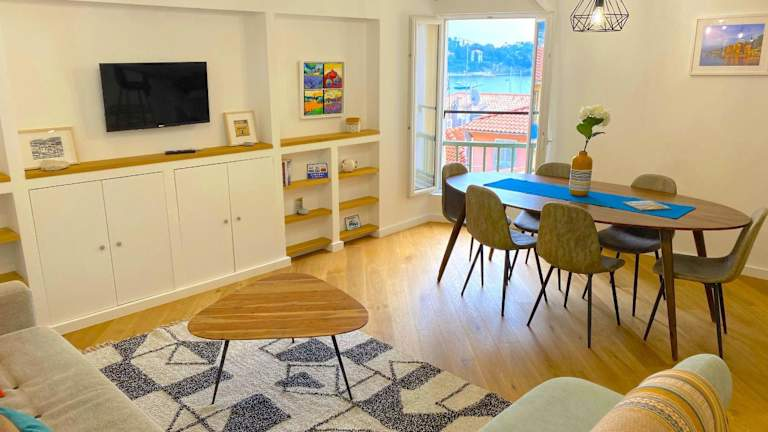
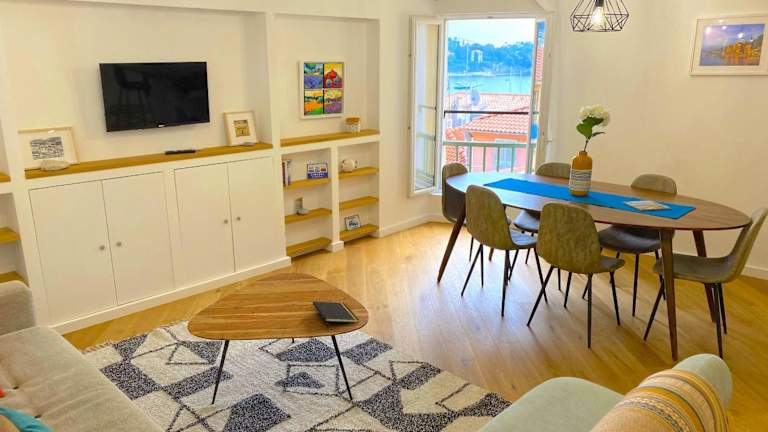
+ notepad (335, 311)
